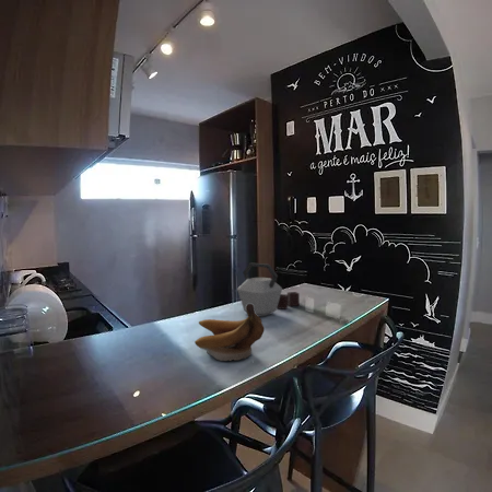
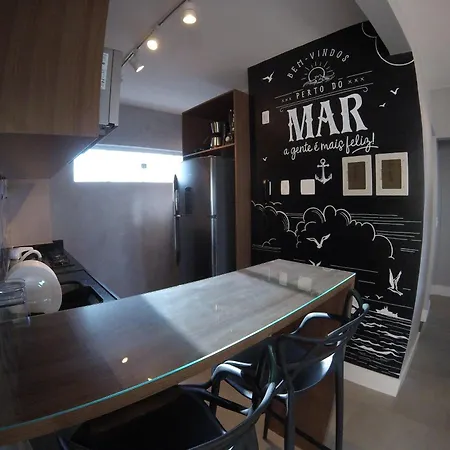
- banana (227, 326)
- kettle (273, 285)
